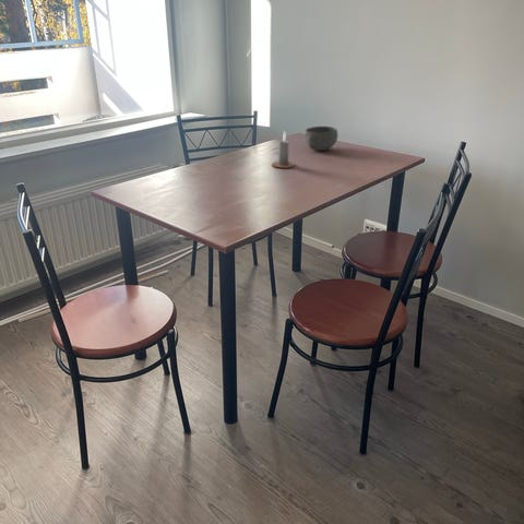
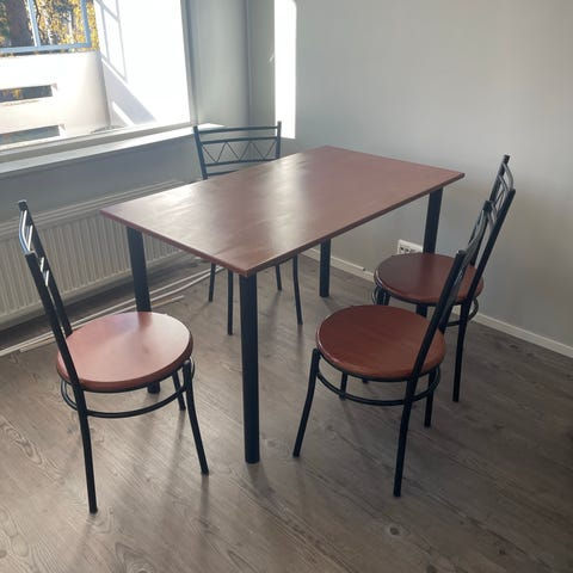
- candle (283, 147)
- bowl (321, 139)
